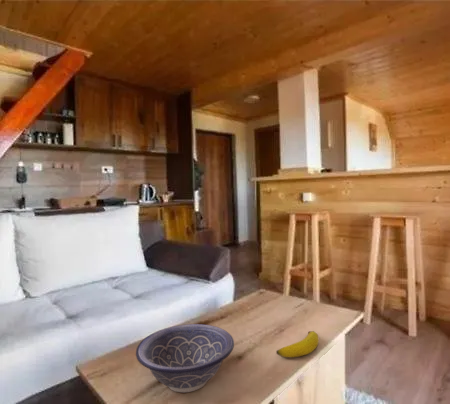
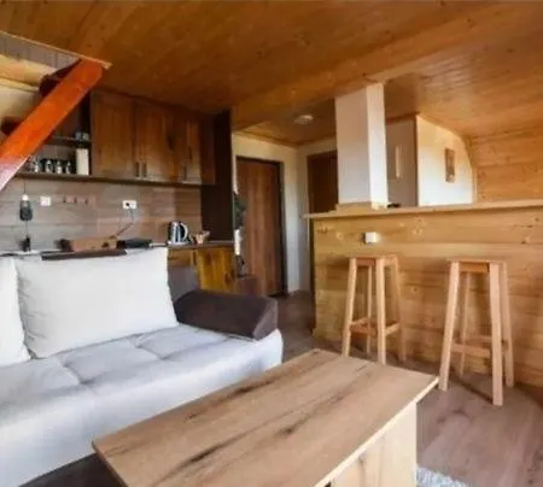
- decorative bowl (186, 361)
- banana (303, 341)
